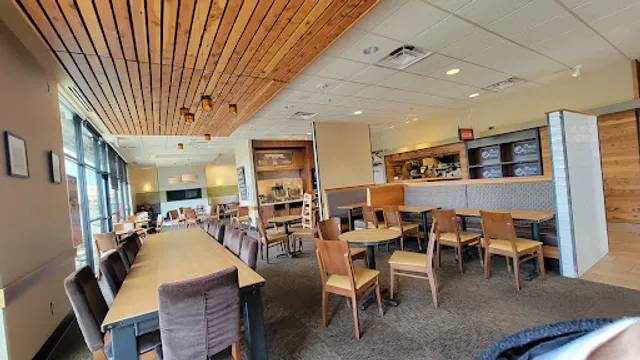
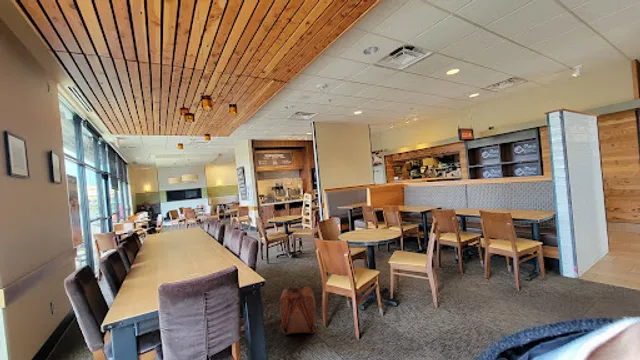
+ backpack (298, 309)
